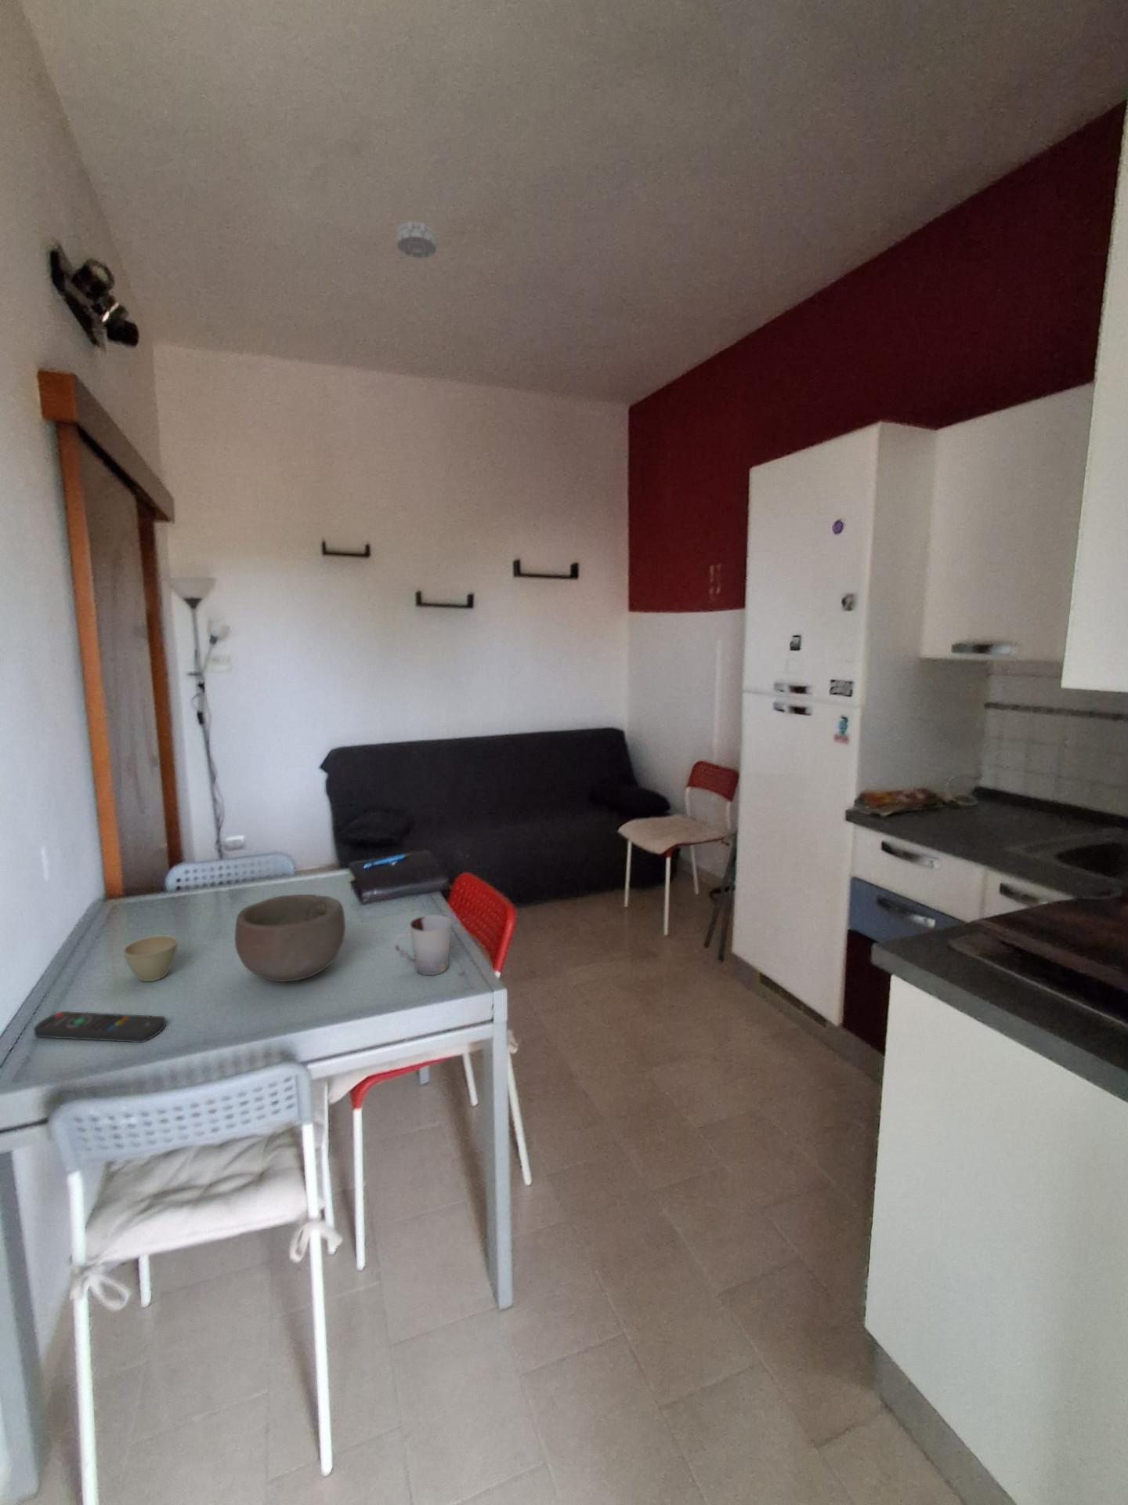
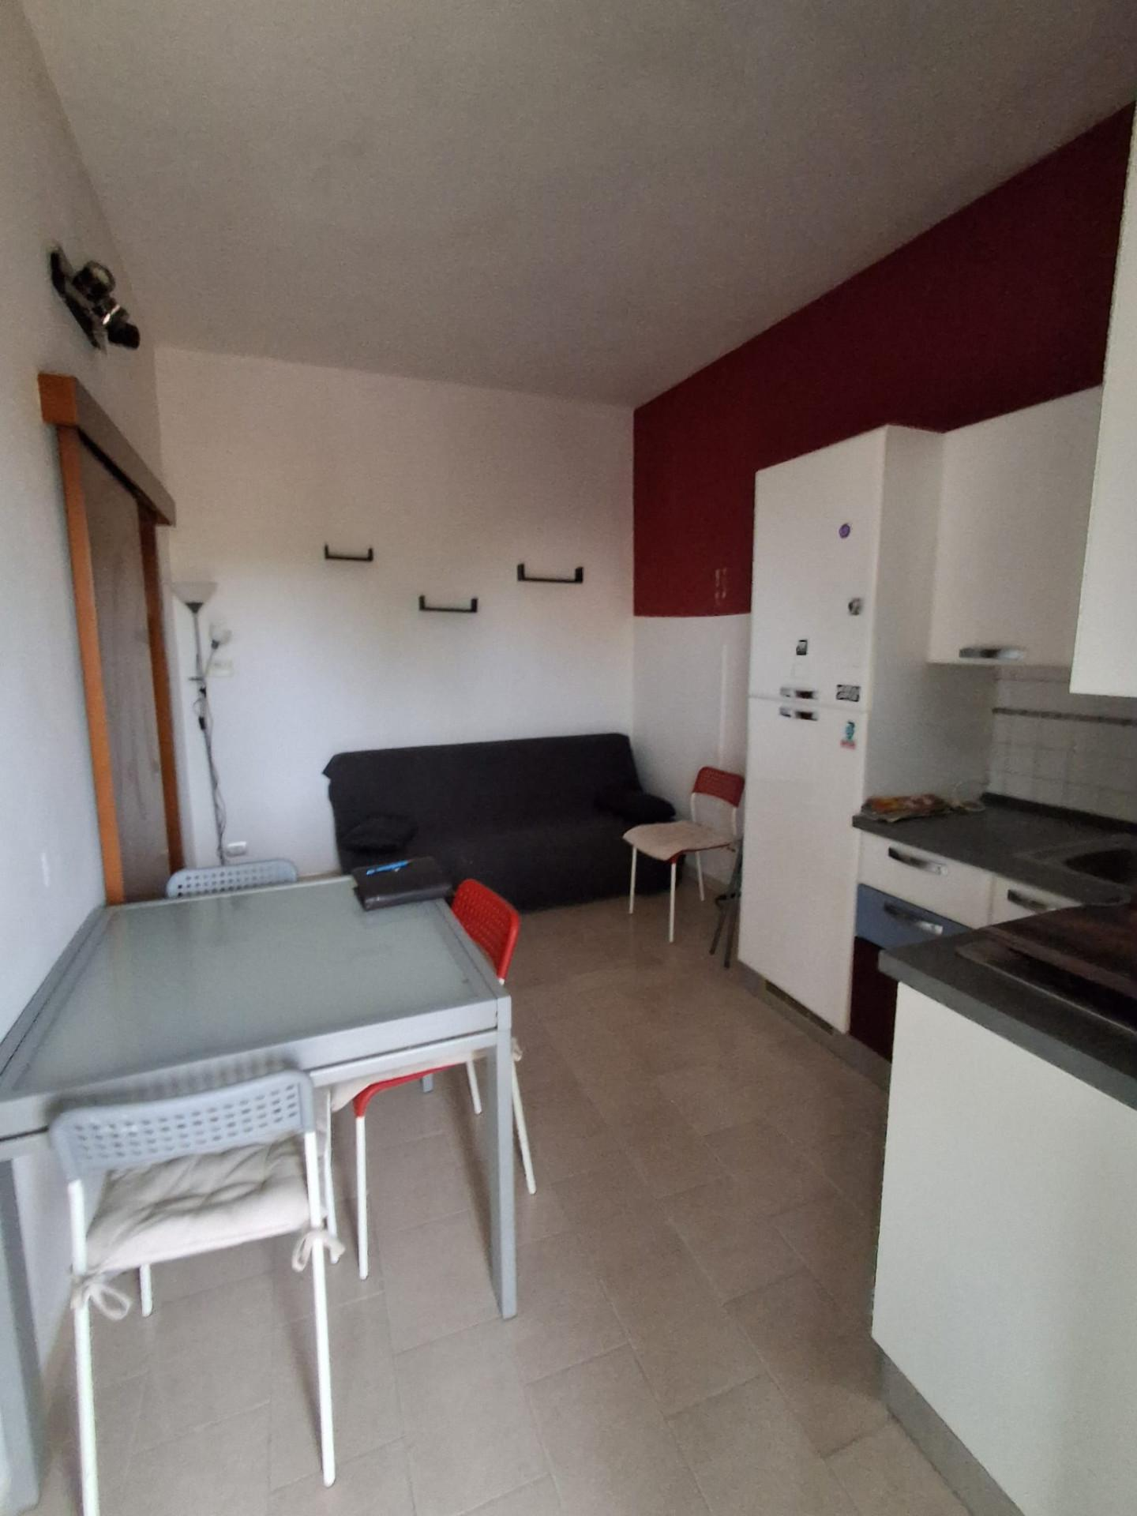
- smoke detector (416, 239)
- remote control (101, 1026)
- flower pot (152, 960)
- cup (423, 946)
- bowl (293, 941)
